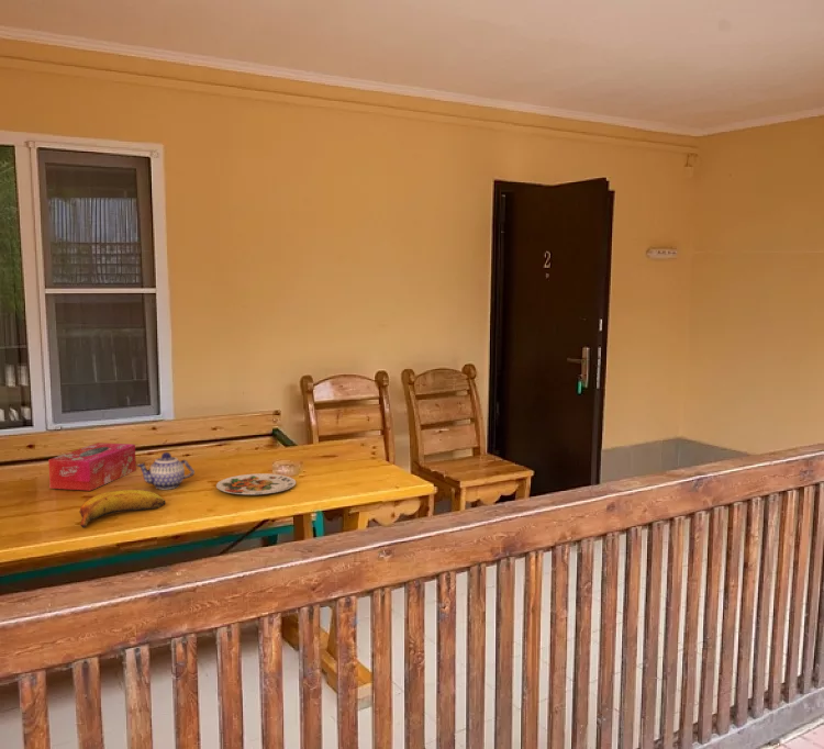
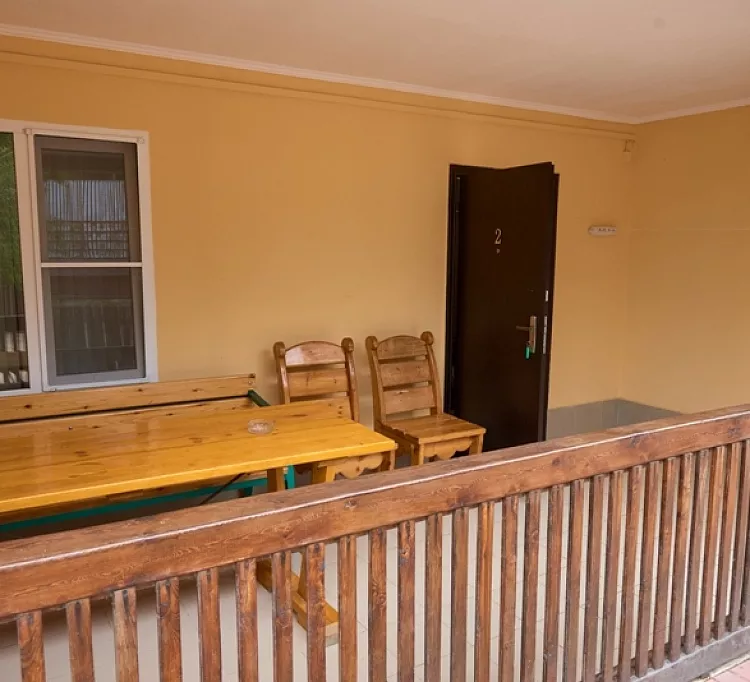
- tissue box (94, 465)
- fruit (122, 505)
- plate (256, 484)
- teapot (166, 469)
